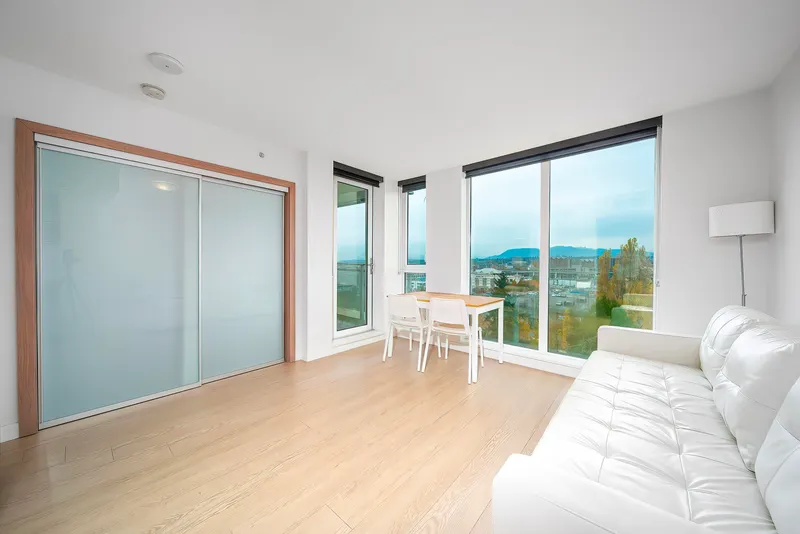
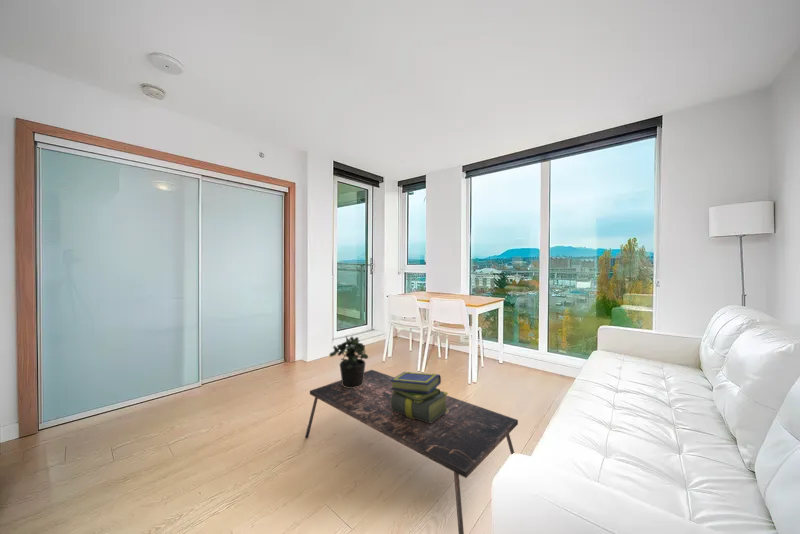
+ stack of books (417, 393)
+ potted plant (350, 359)
+ coffee table (402, 428)
